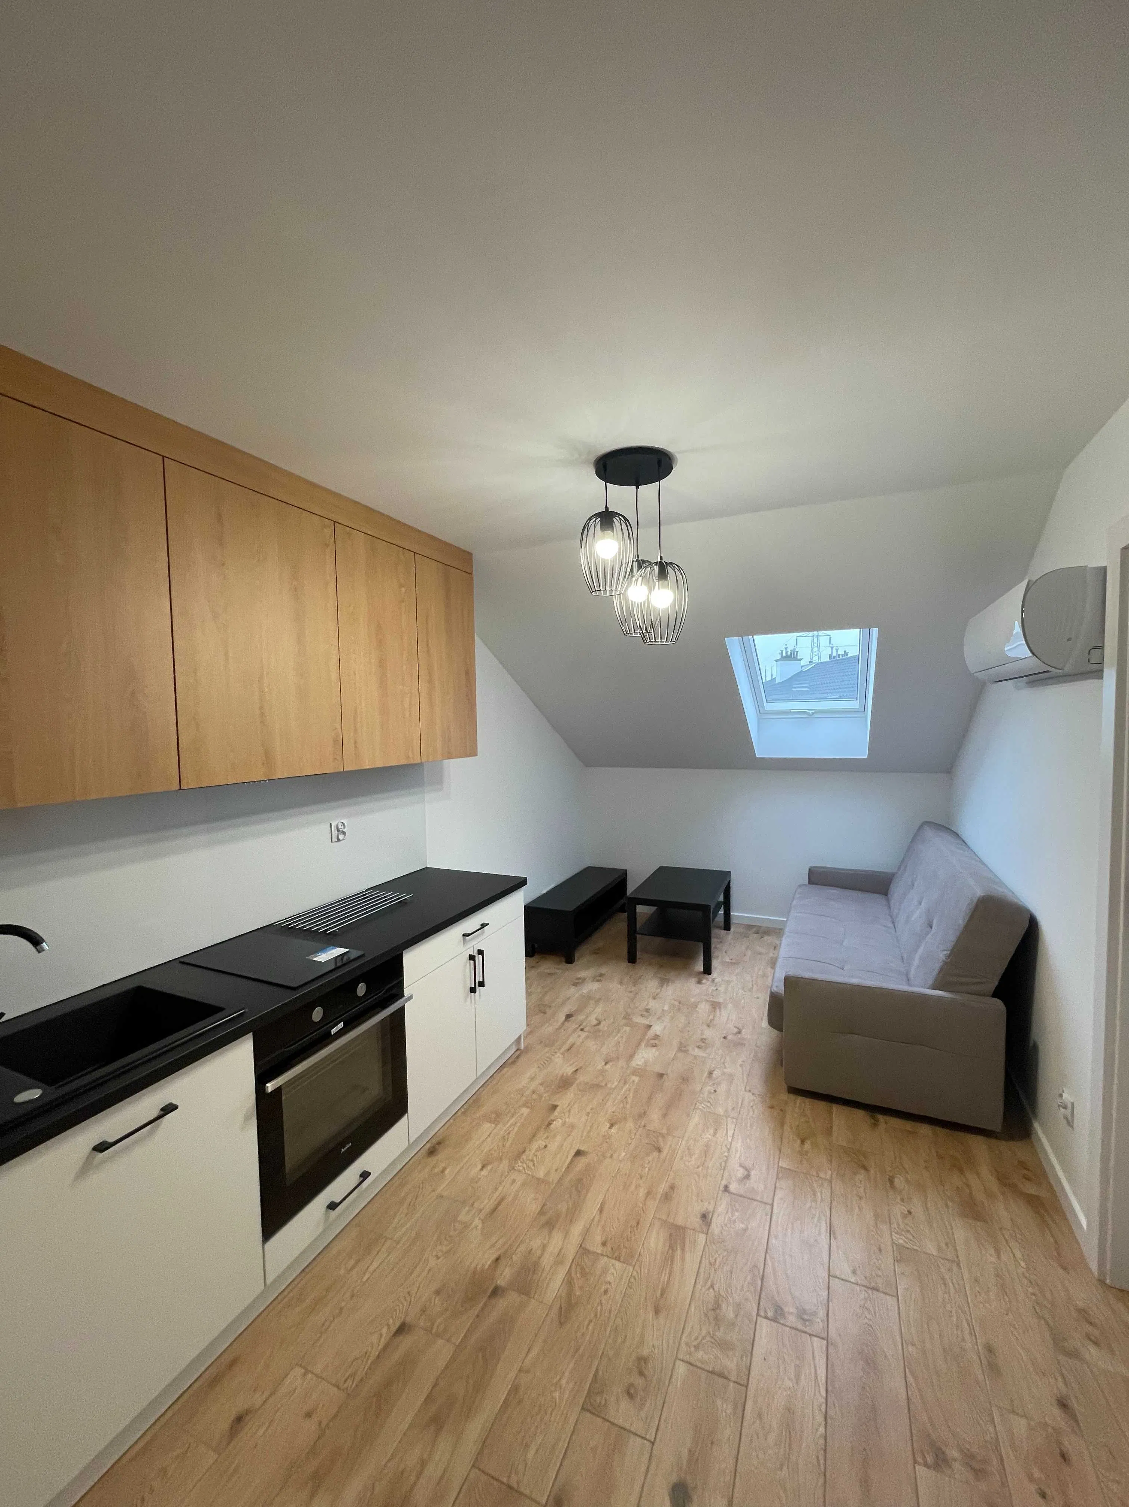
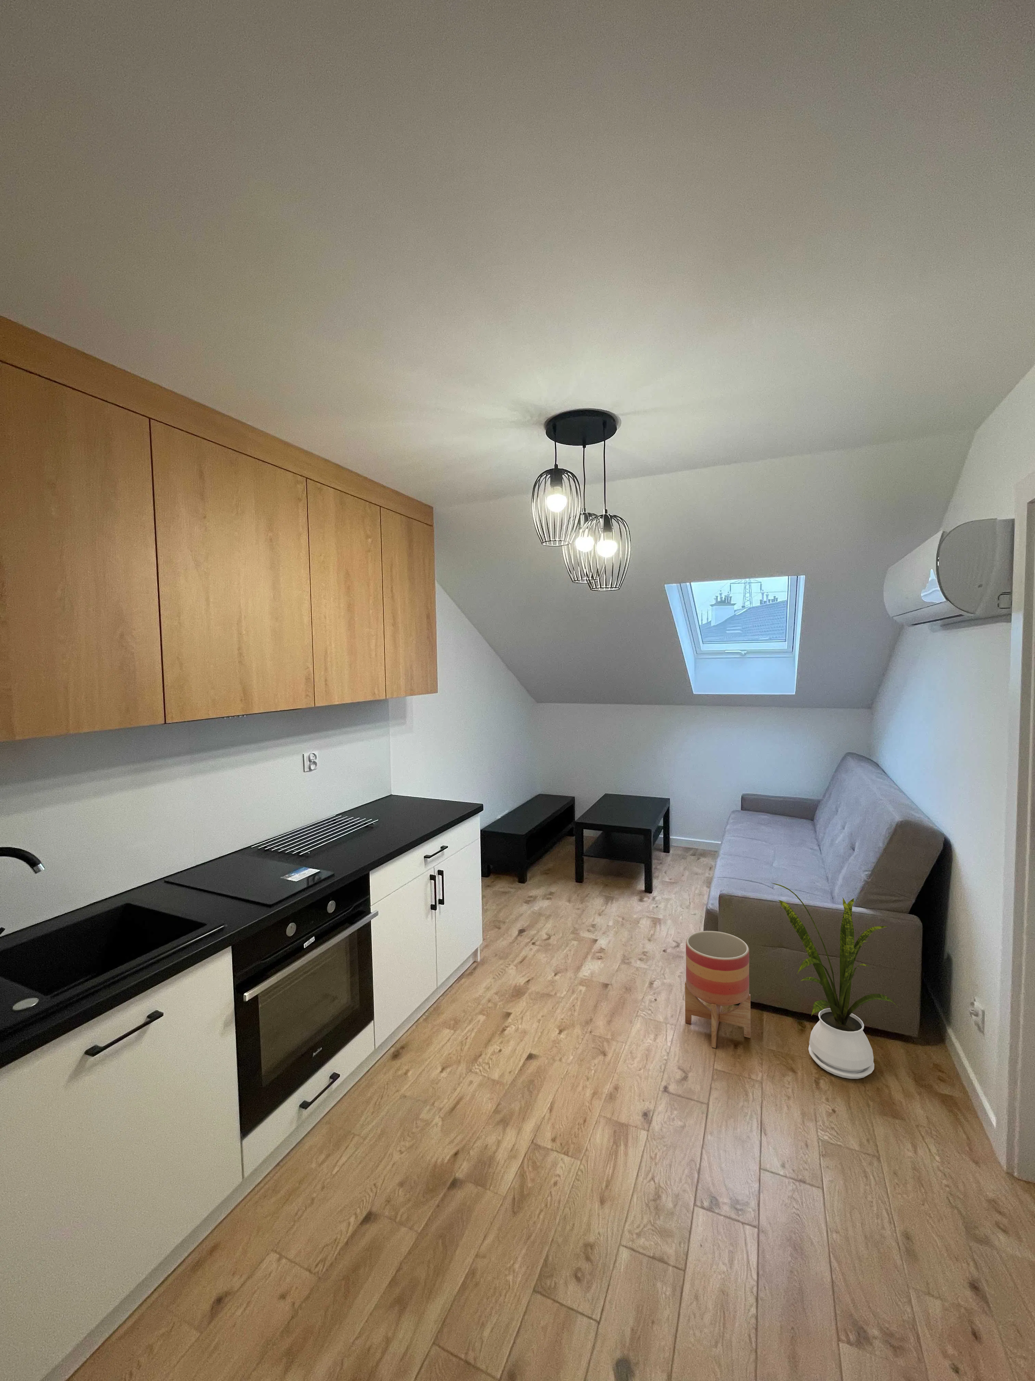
+ planter (718, 986)
+ house plant (833, 973)
